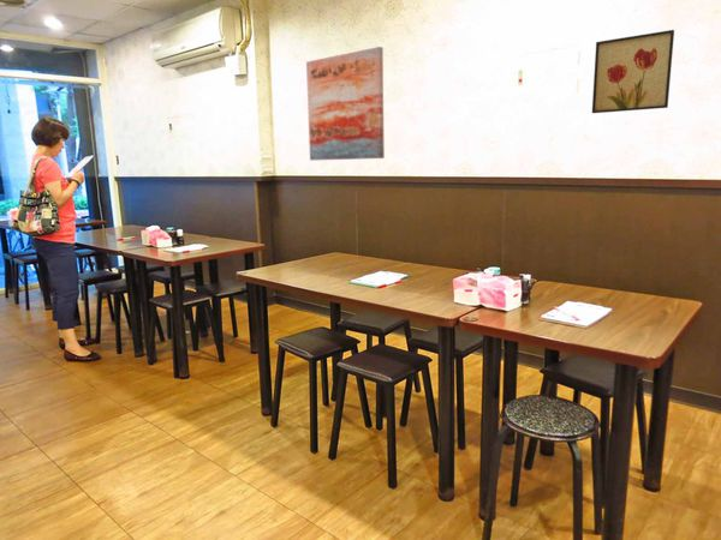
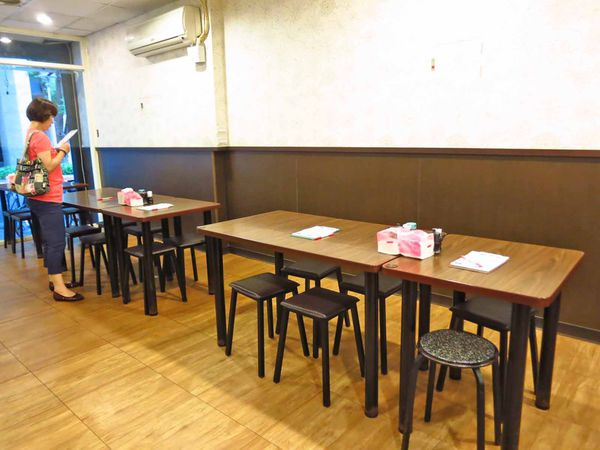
- wall art (342, 108)
- wall art (631, 73)
